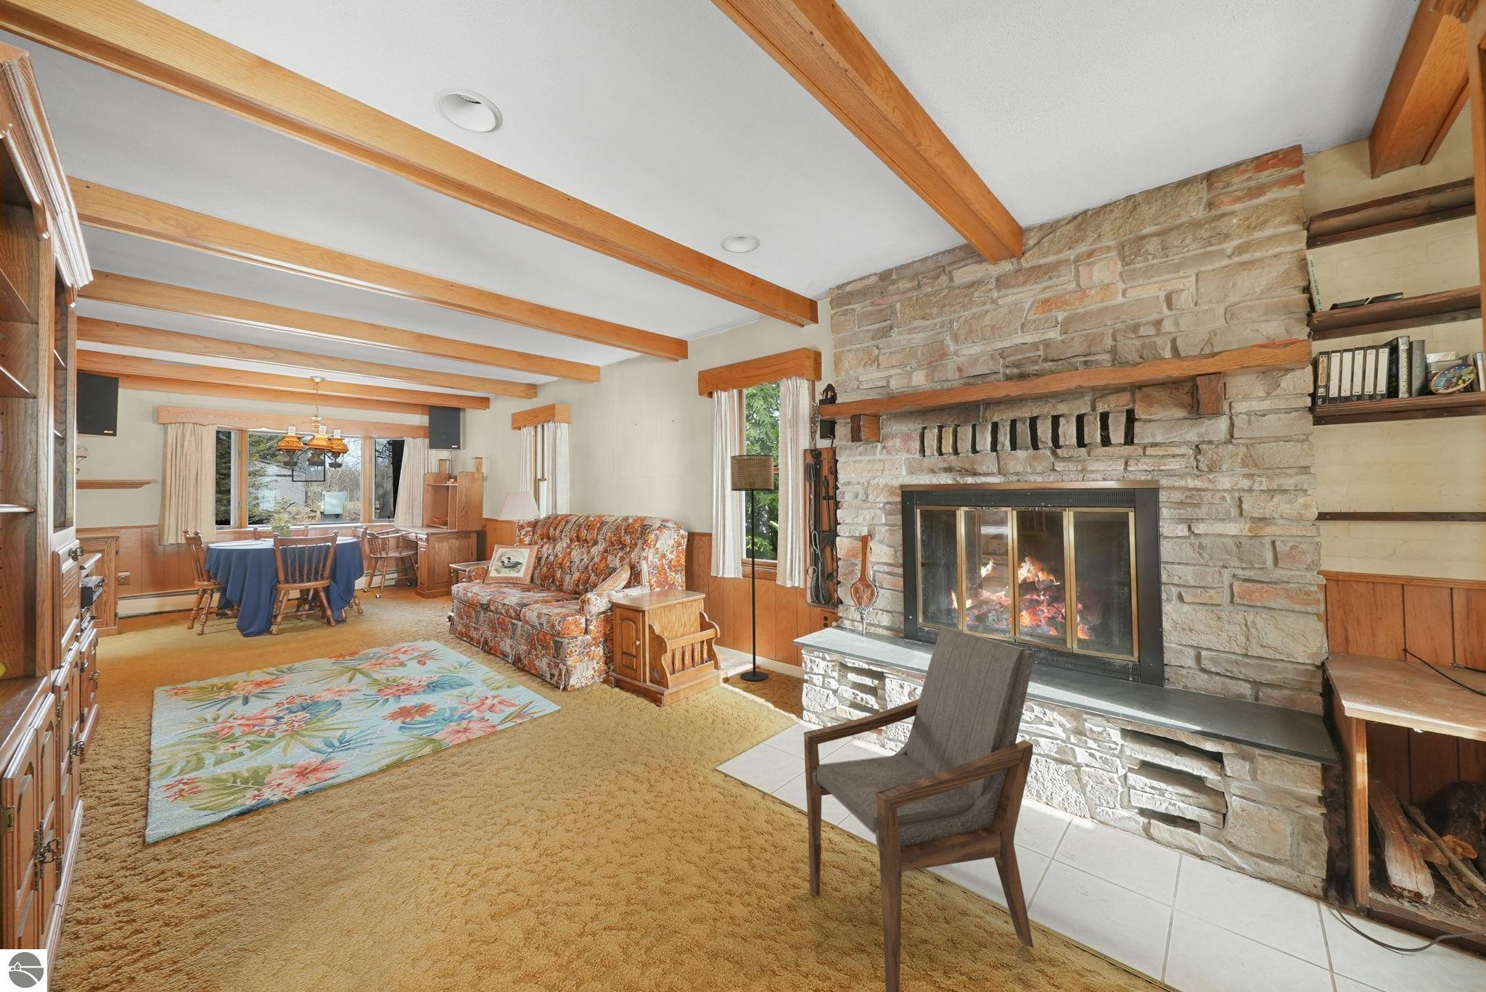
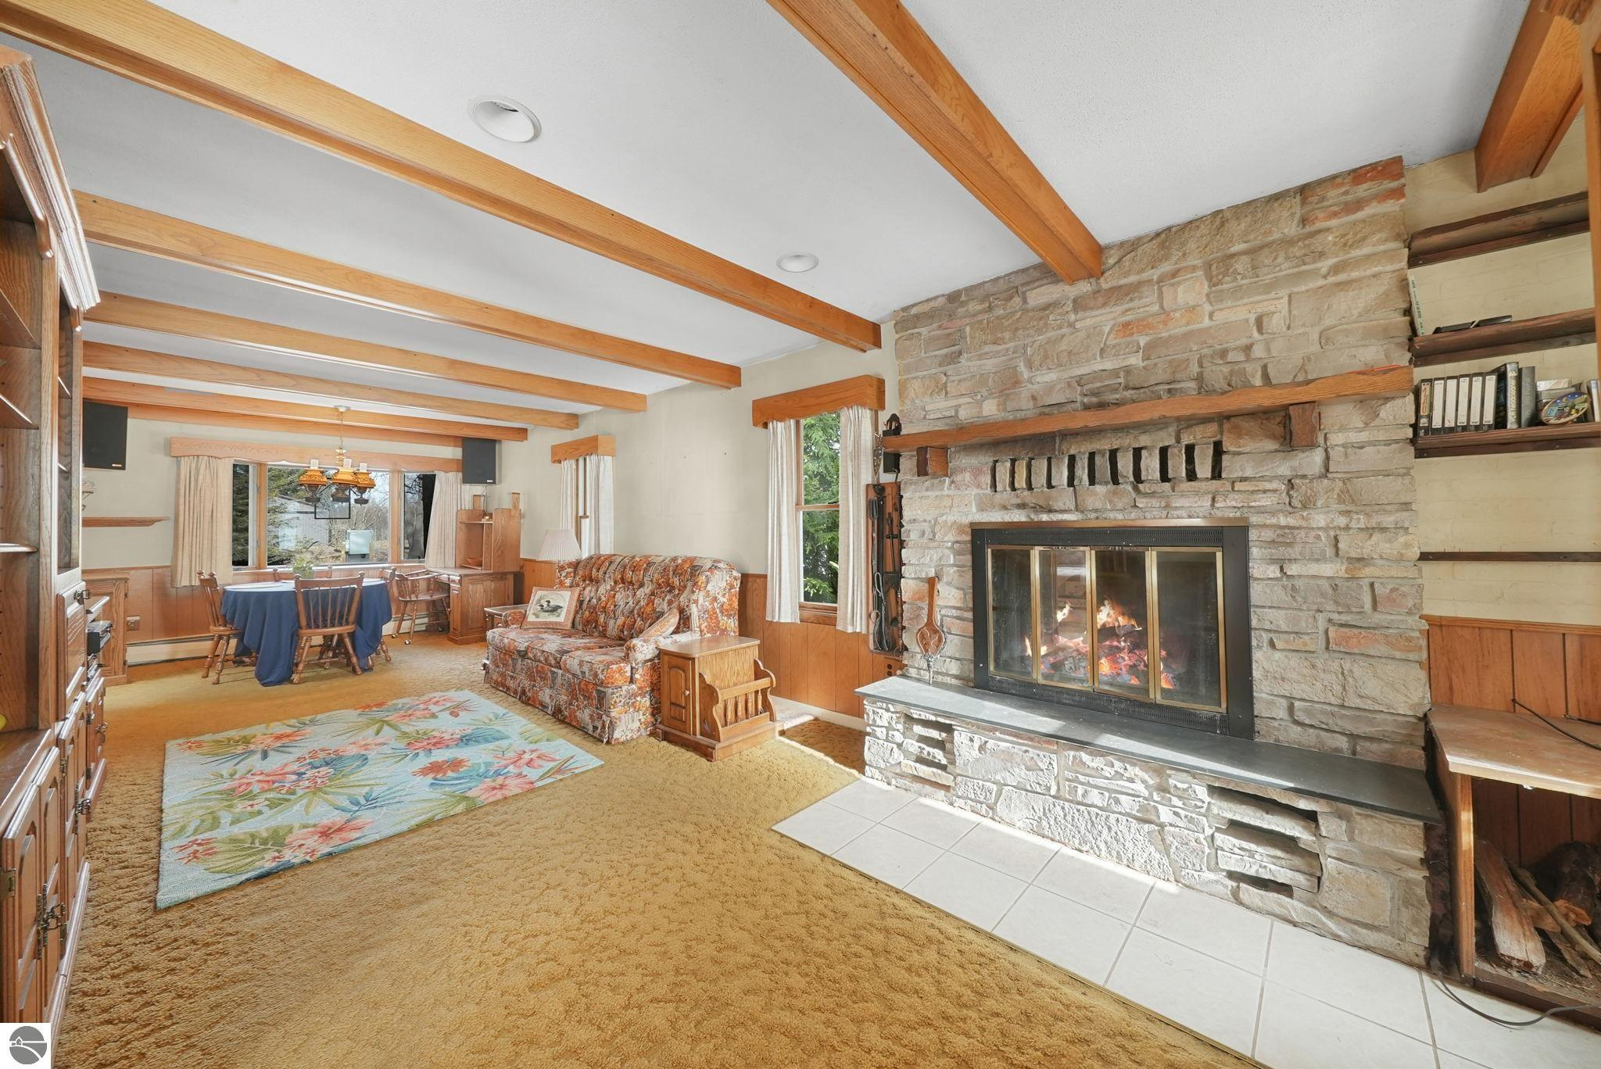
- armchair (919, 778)
- floor lamp (753, 566)
